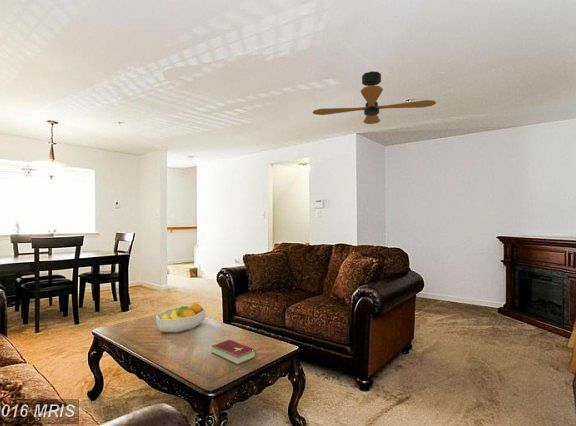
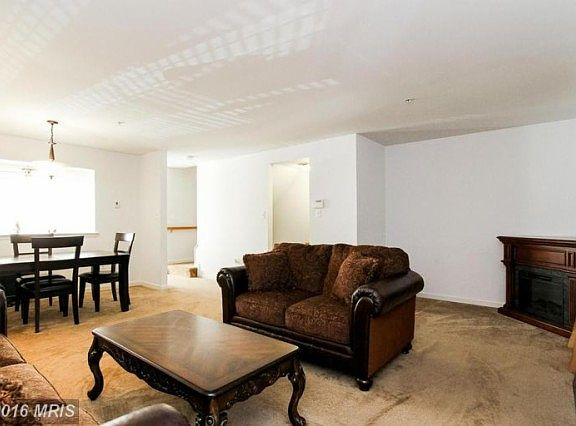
- ceiling fan (371, 94)
- fruit bowl (181, 316)
- hardcover book (233, 350)
